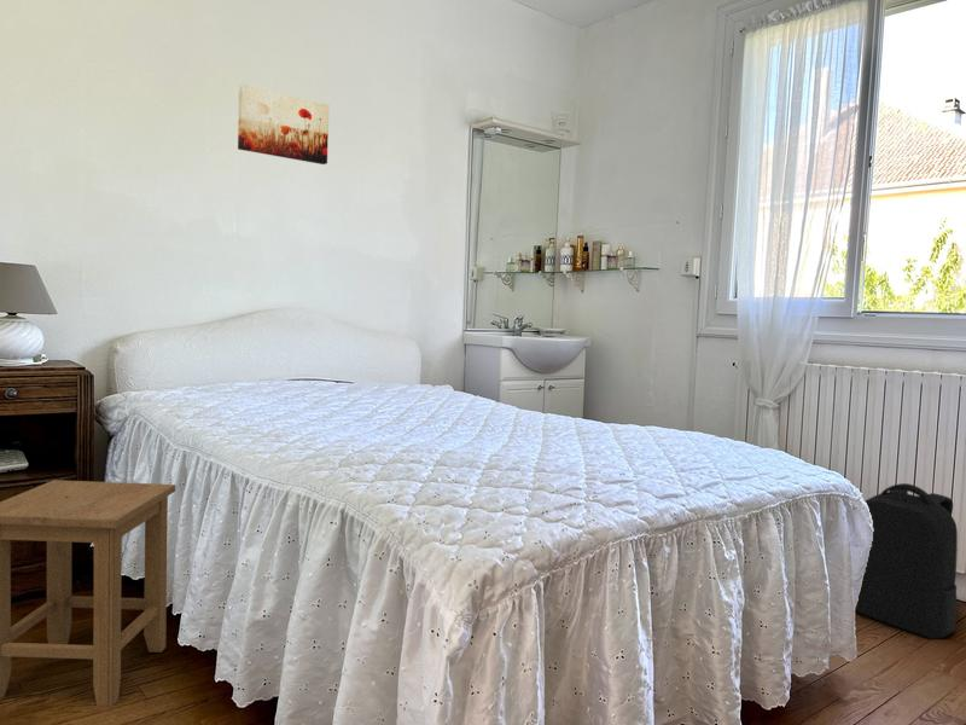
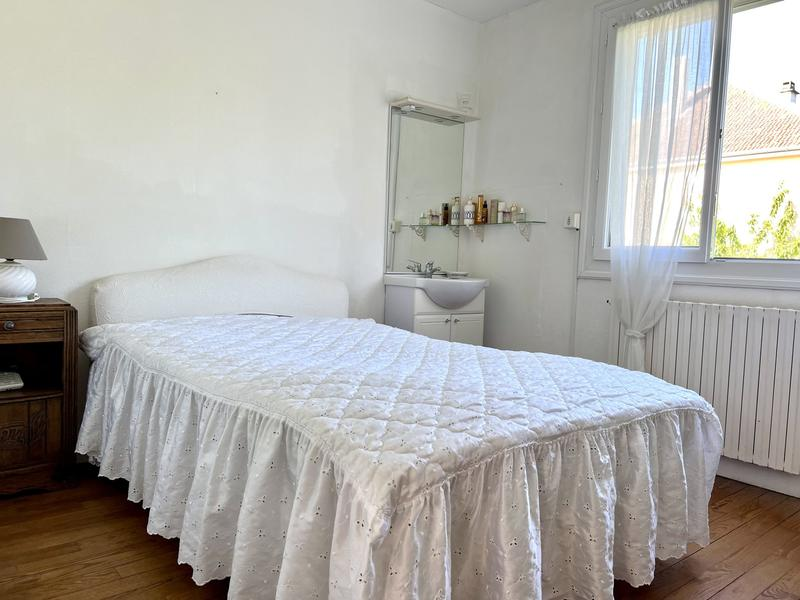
- wall art (284, 126)
- stool (81, 596)
- backpack (906, 550)
